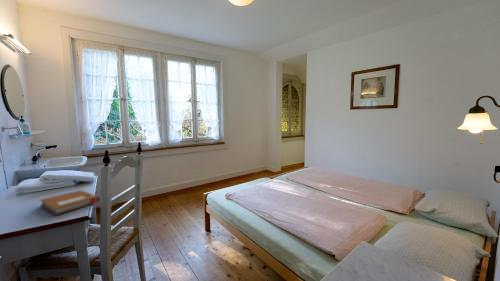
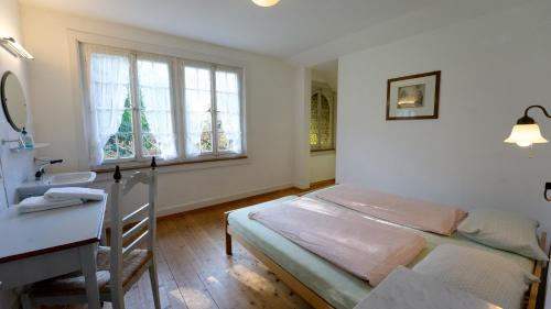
- notebook (71, 200)
